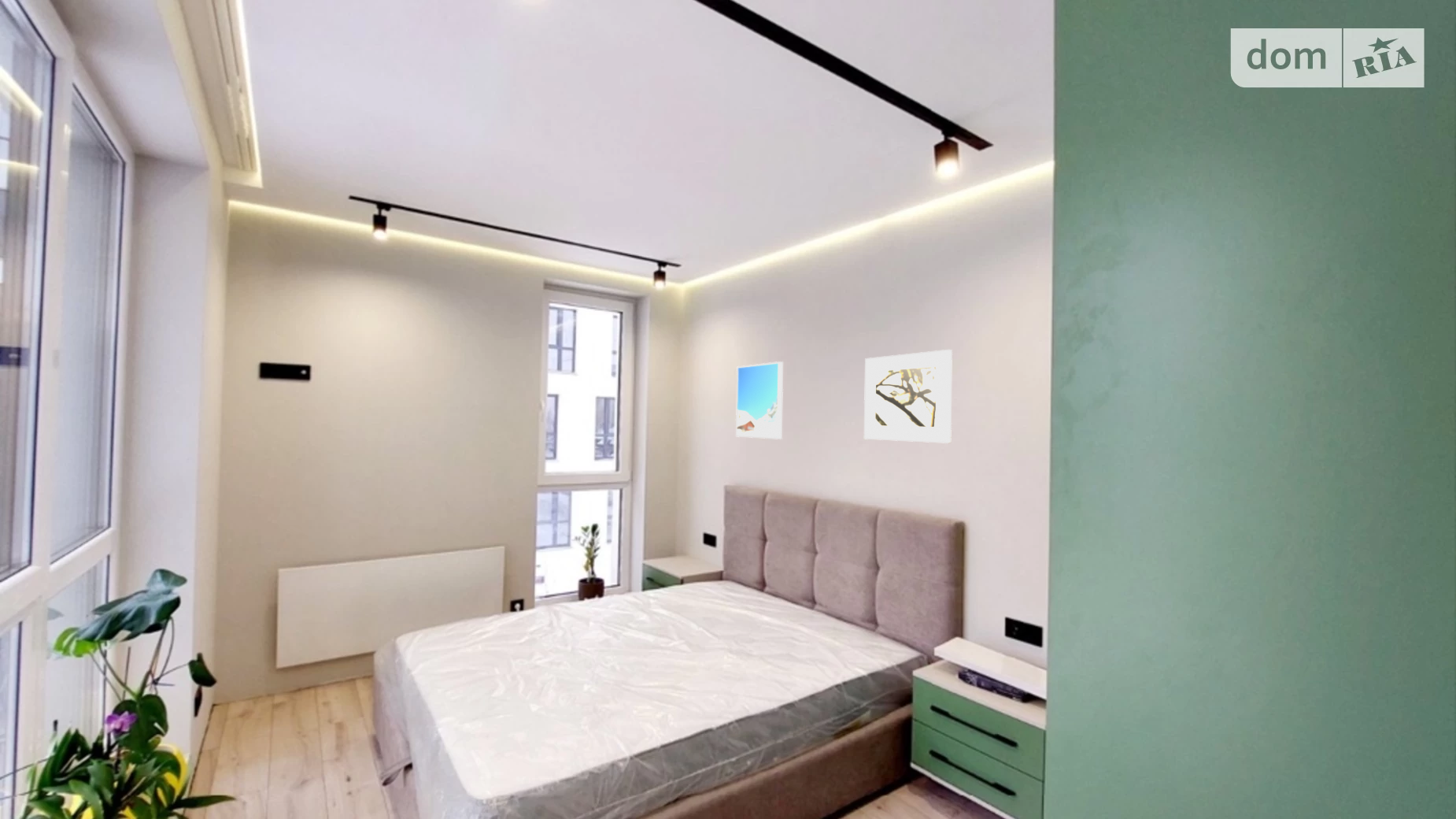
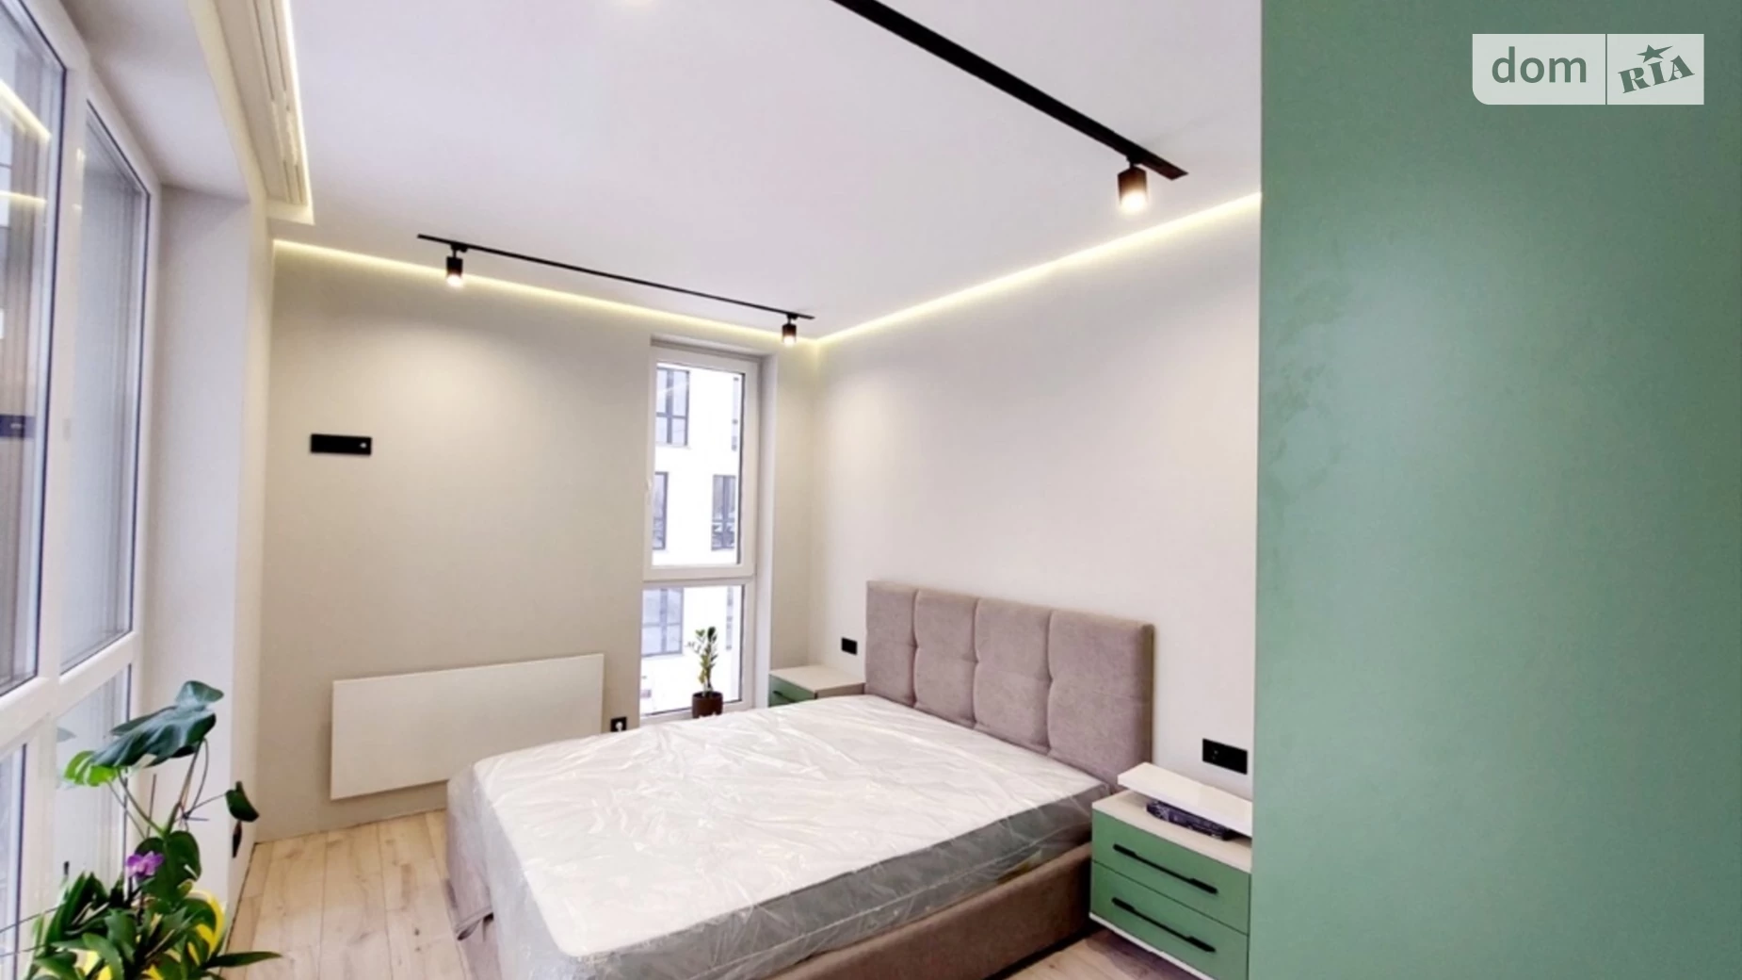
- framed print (904, 397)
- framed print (758, 401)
